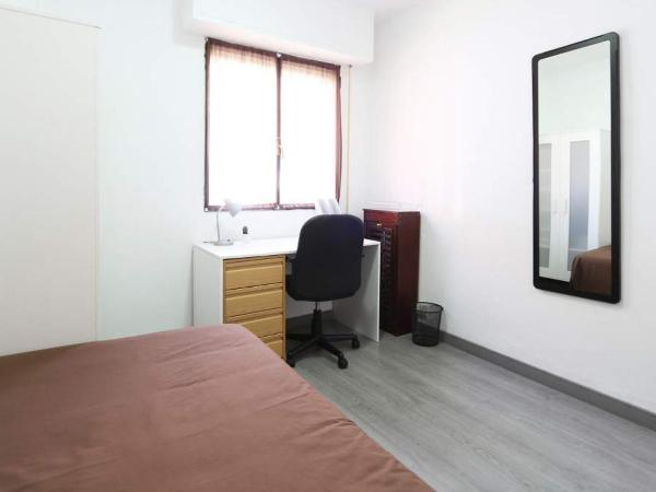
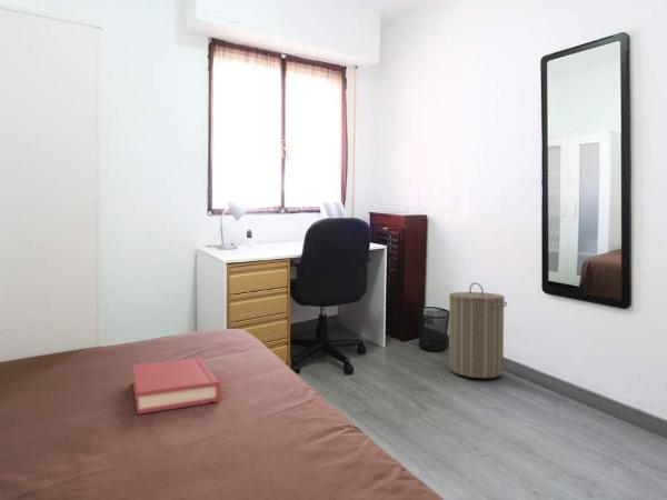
+ laundry hamper (476, 327)
+ hardback book (173, 381)
